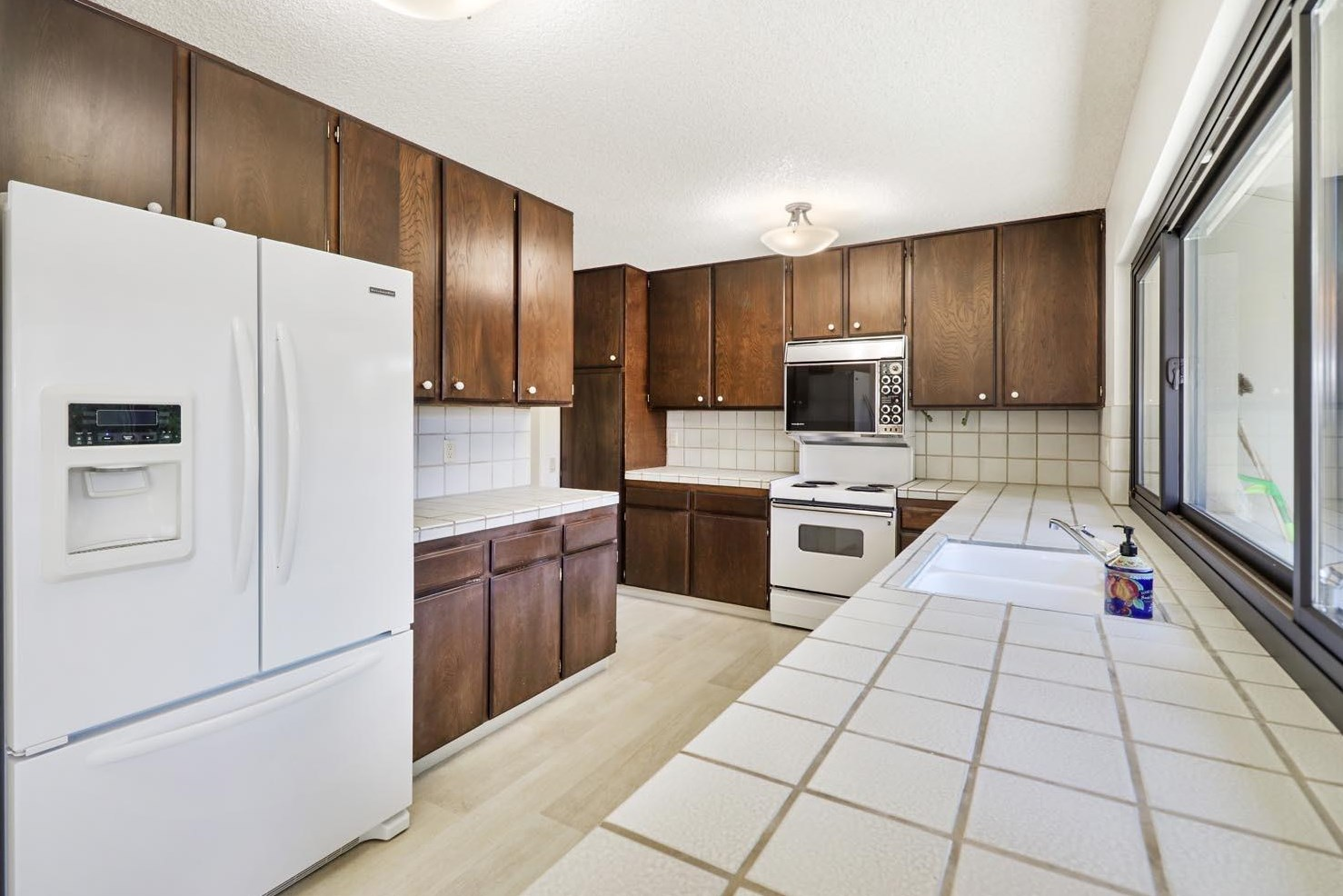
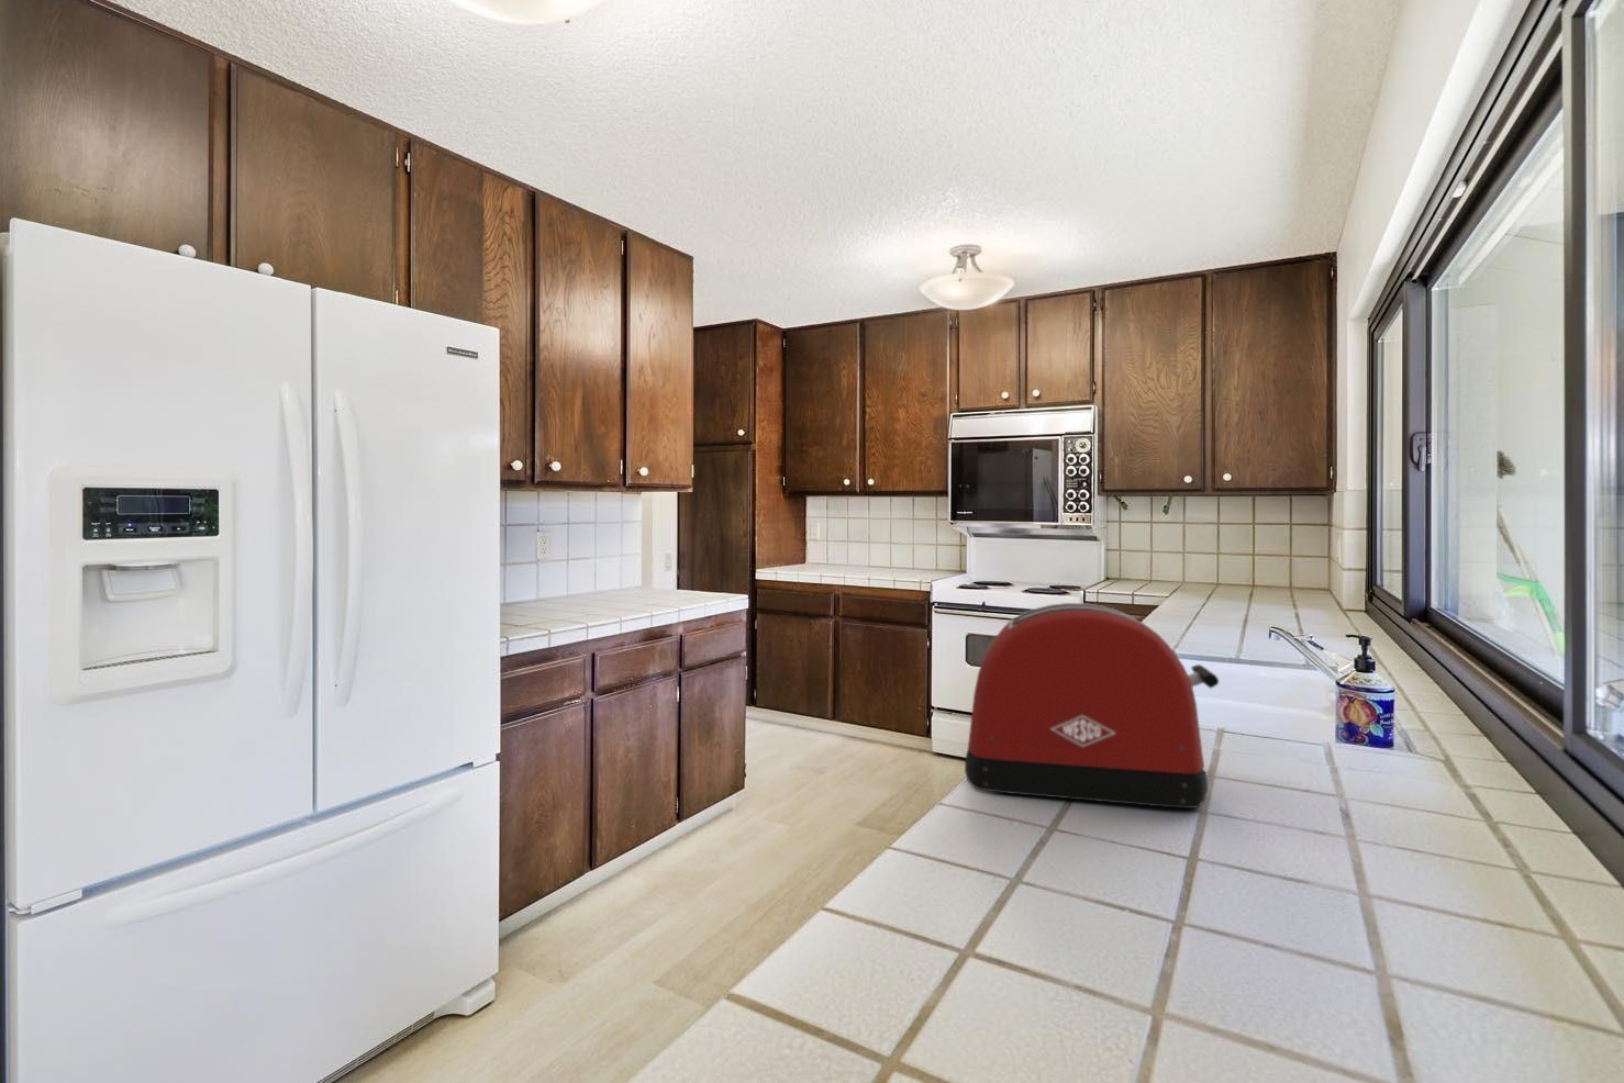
+ toaster (1085, 691)
